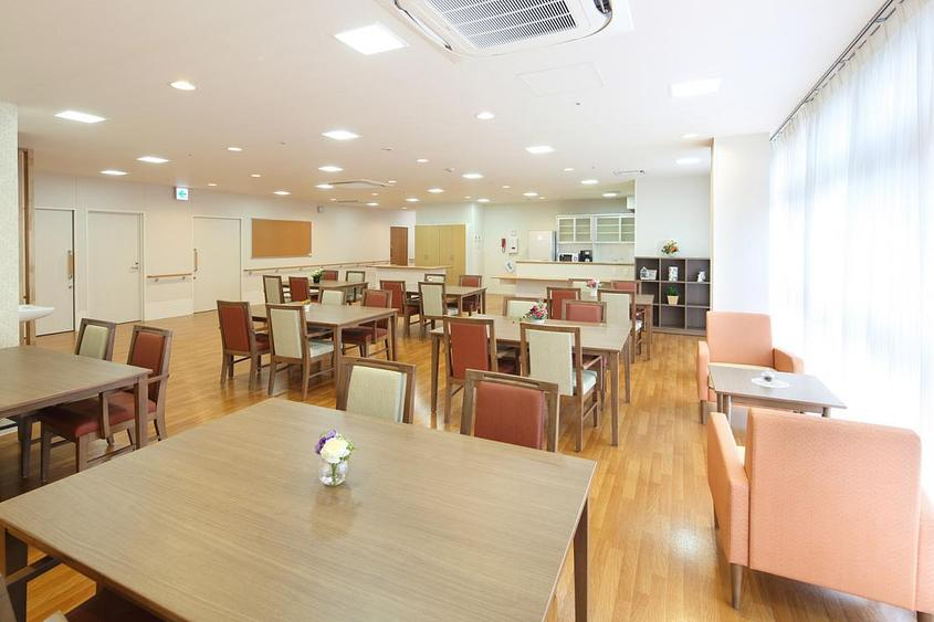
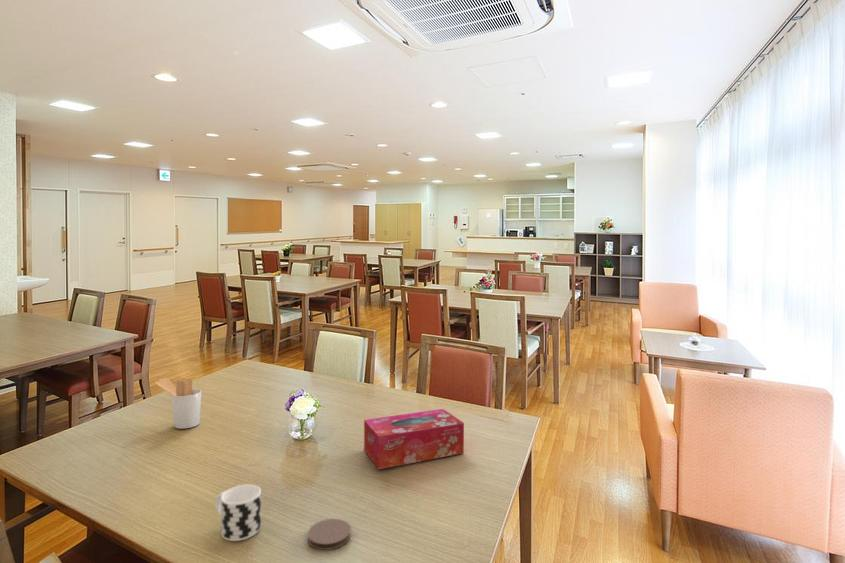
+ tissue box (413, 436)
+ cup (236, 510)
+ utensil holder (179, 400)
+ coaster (329, 533)
